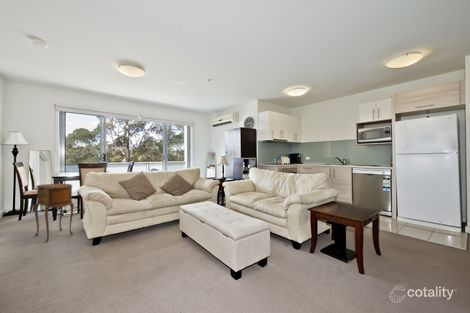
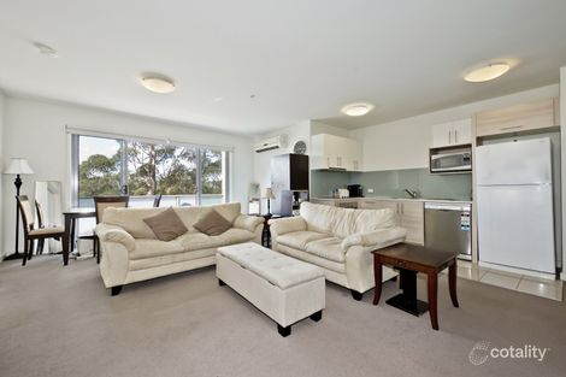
- side table (54, 207)
